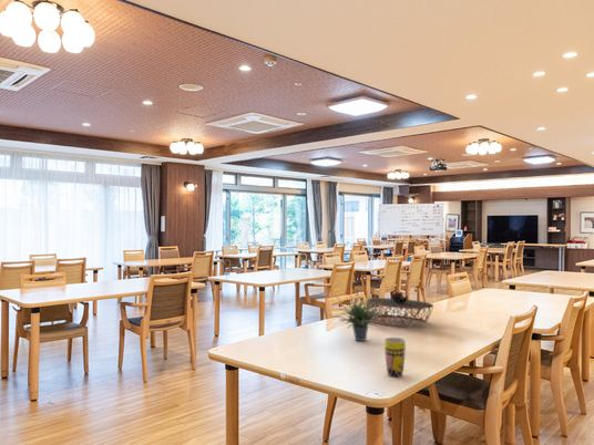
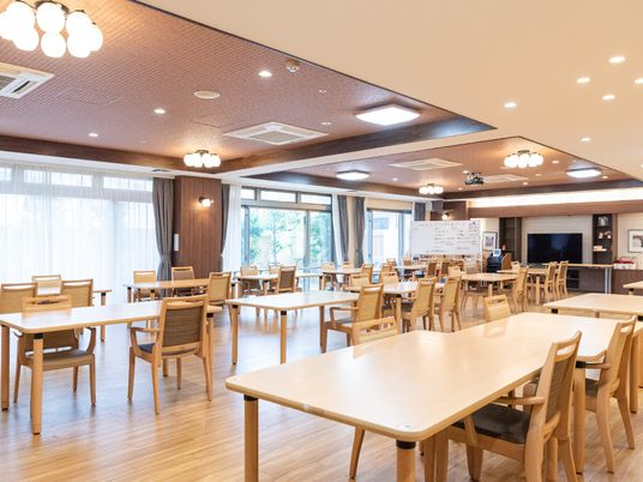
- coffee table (399, 307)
- mug (397, 355)
- potted plant (357, 311)
